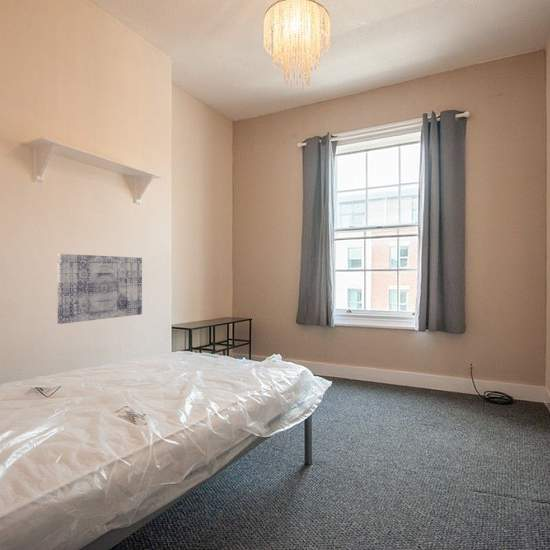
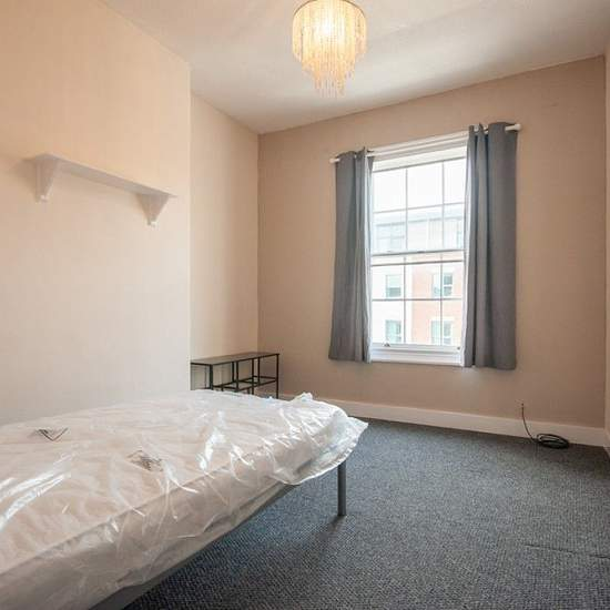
- wall art (104, 287)
